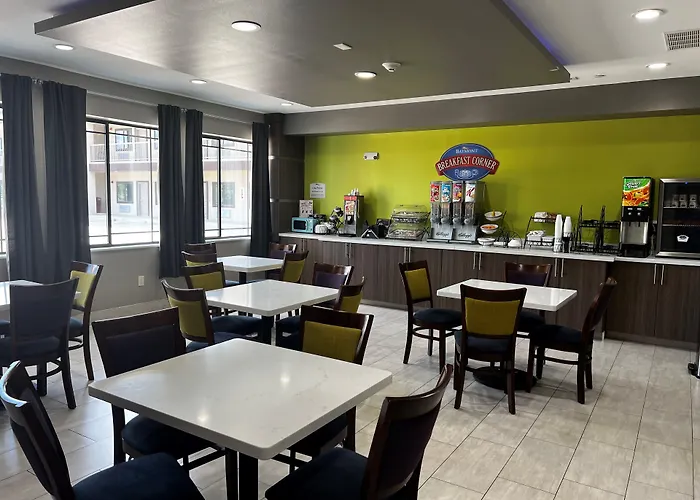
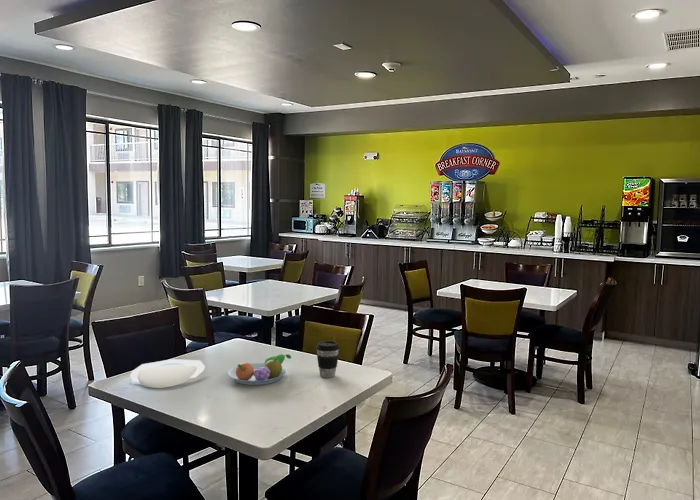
+ fruit bowl (260, 365)
+ coffee cup (327, 359)
+ plate (167, 371)
